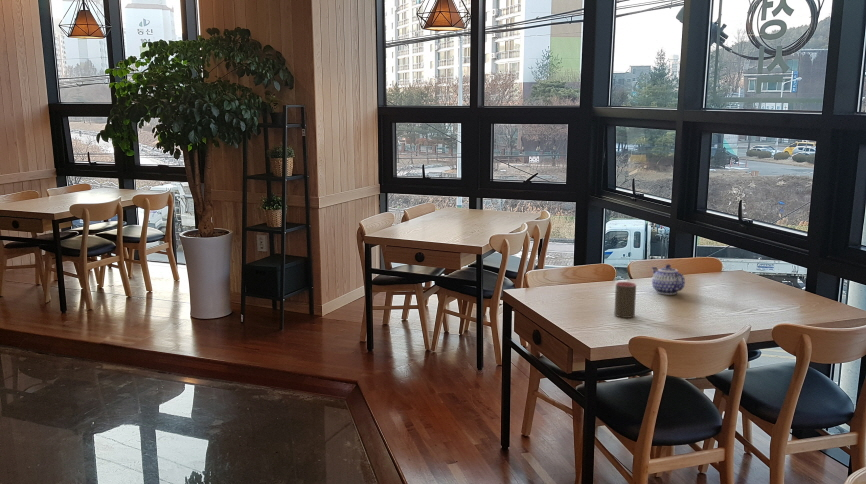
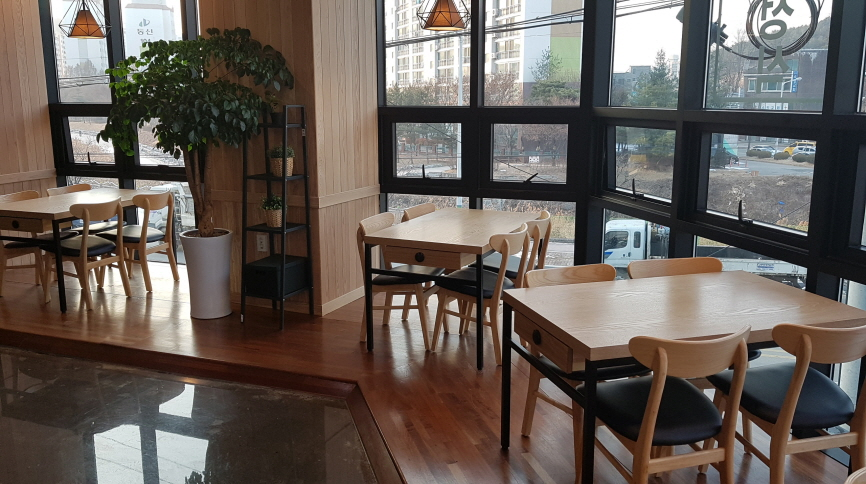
- cup (625, 299)
- teapot (667, 278)
